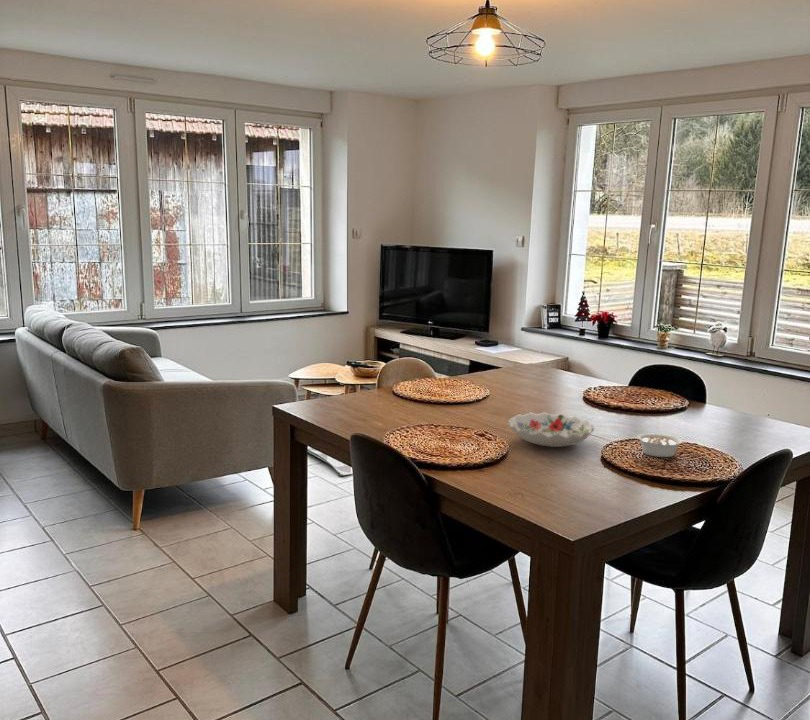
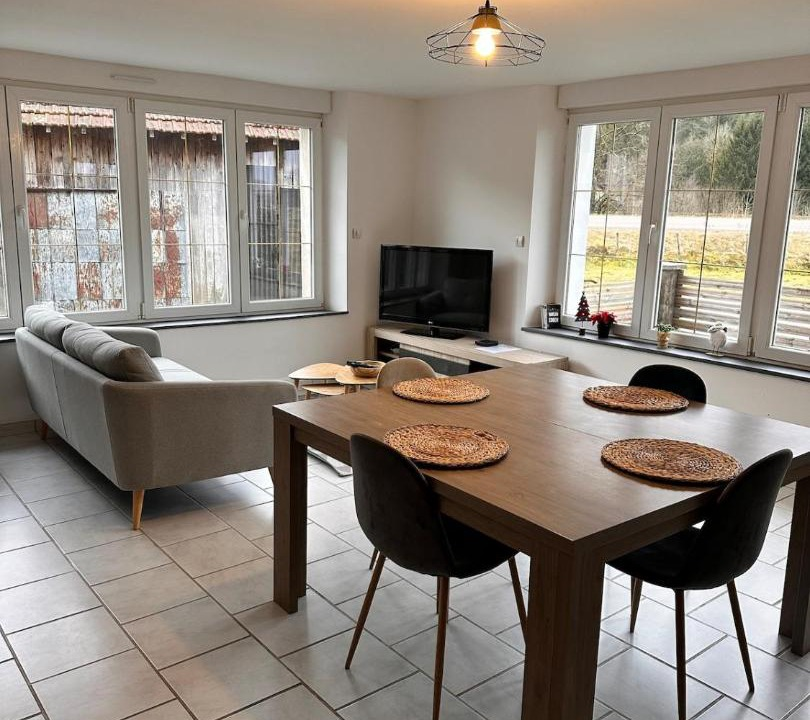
- legume (661, 444)
- decorative bowl (550, 432)
